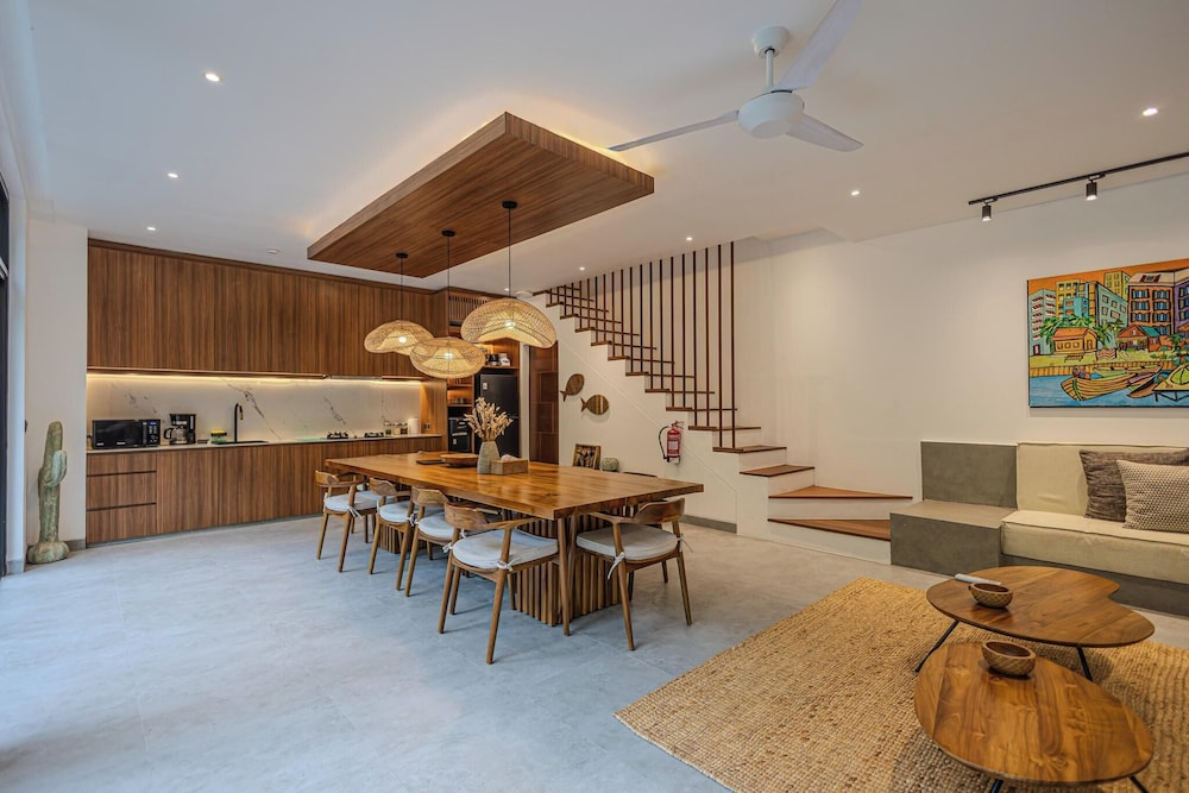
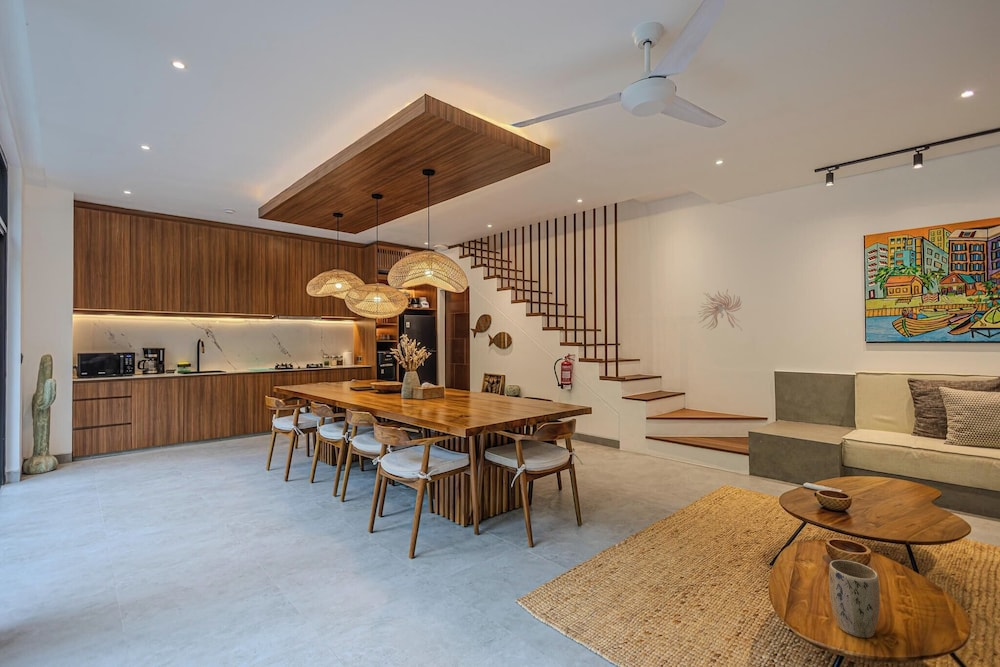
+ plant pot (853, 598)
+ wall sculpture (719, 310)
